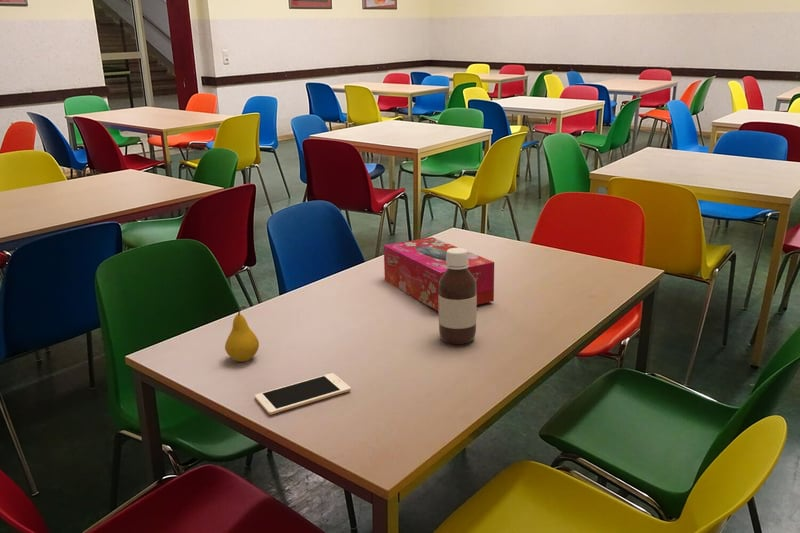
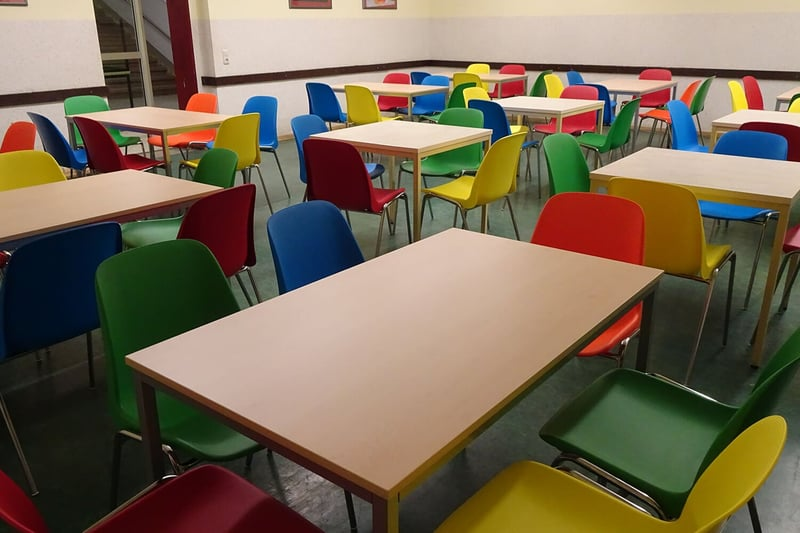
- tissue box (436, 271)
- bottle (457, 295)
- fruit (240, 331)
- cell phone (303, 392)
